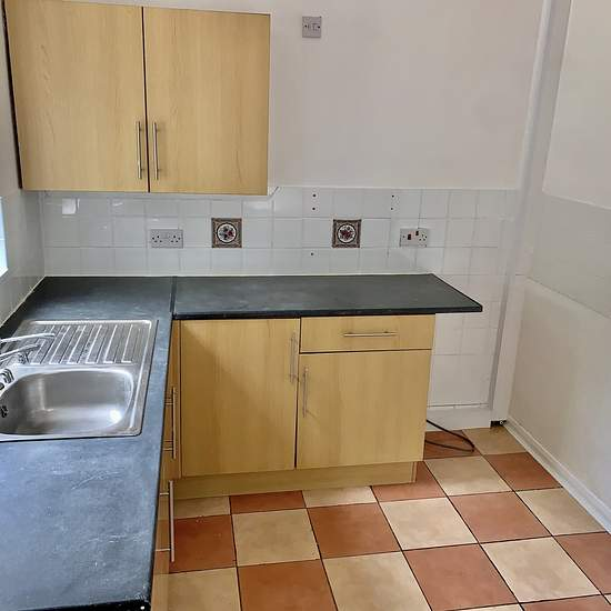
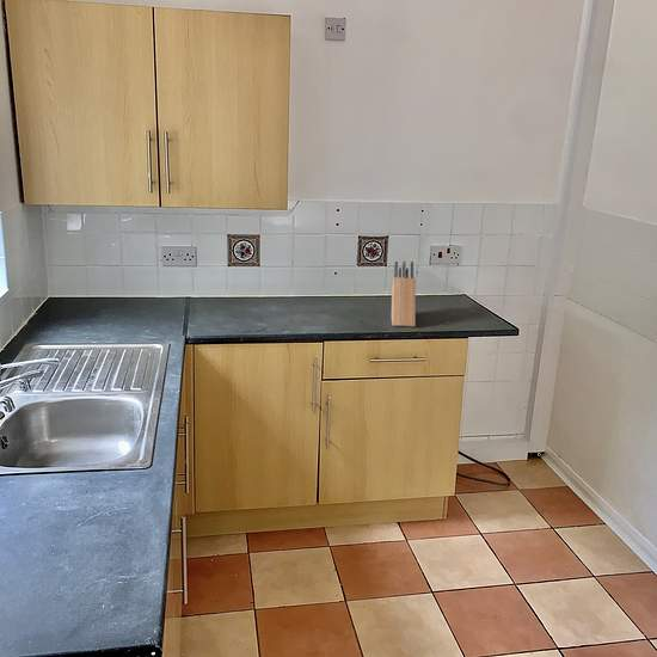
+ knife block (404, 291)
